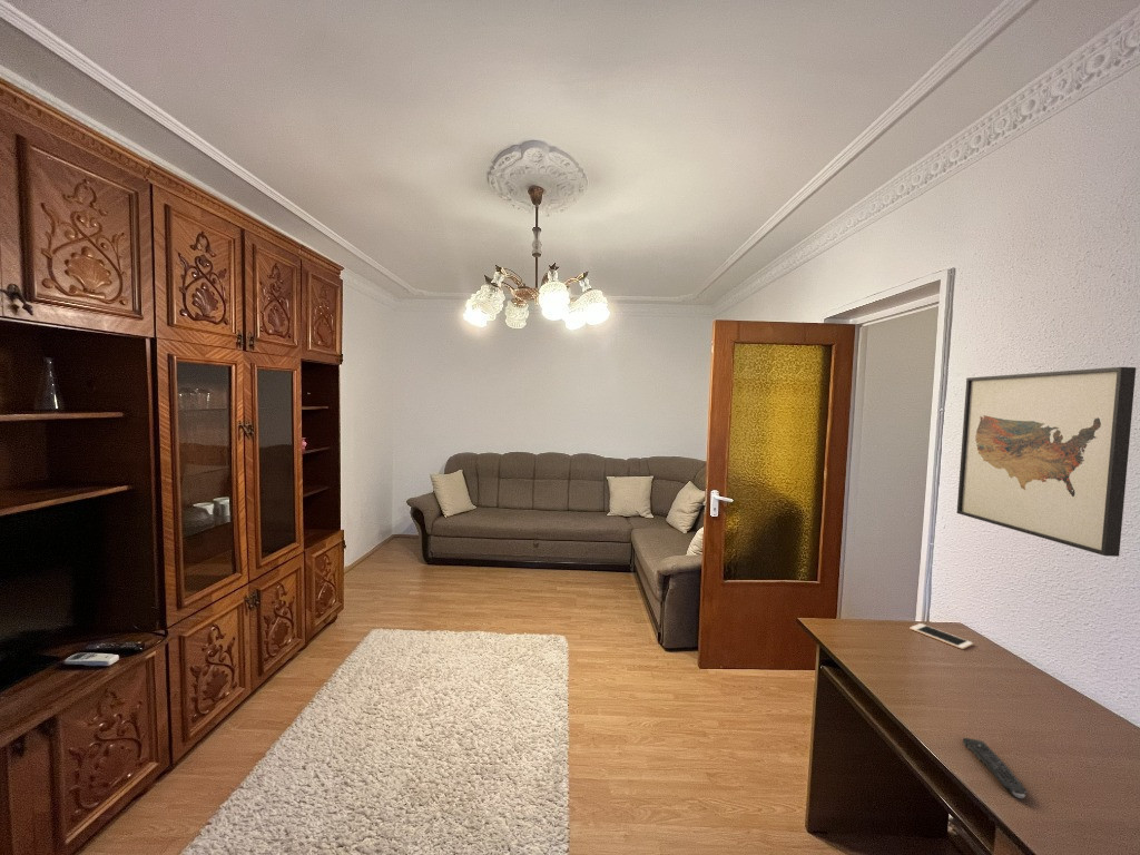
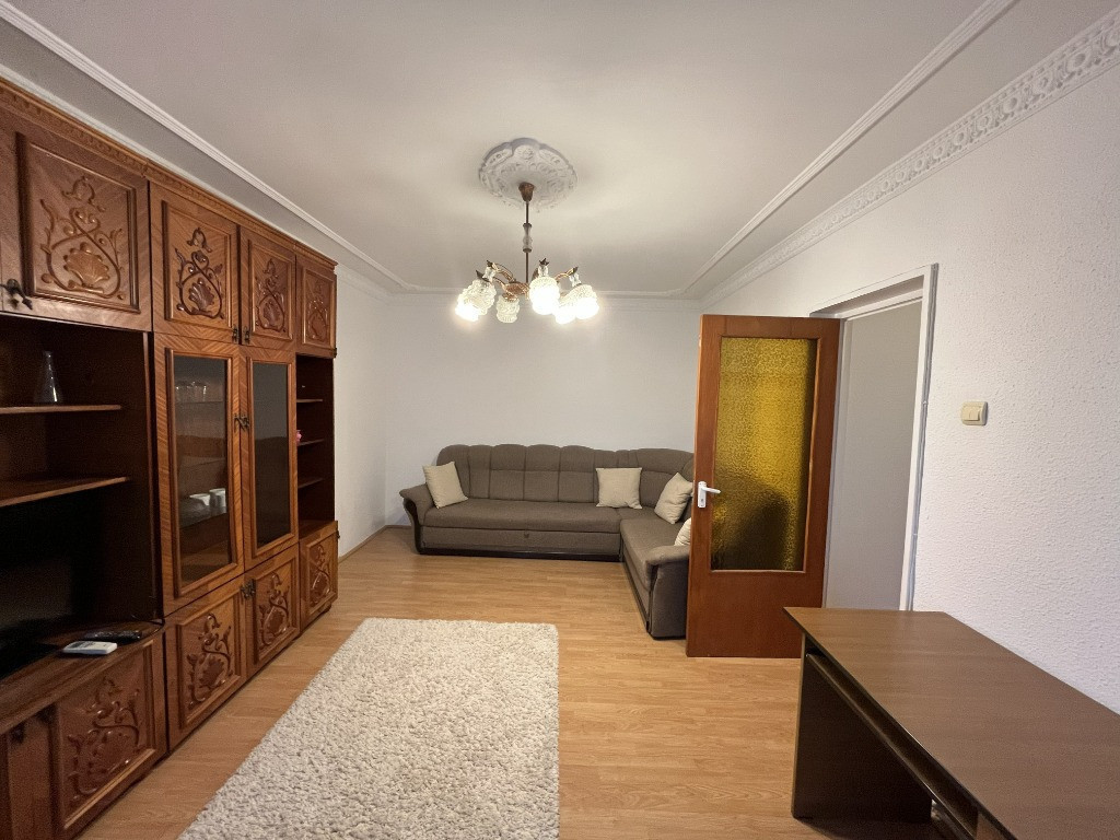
- wall art (1030, 452)
- remote control (994, 766)
- cell phone (940, 636)
